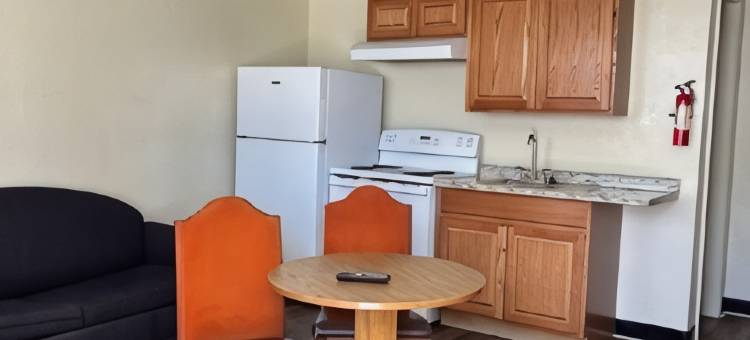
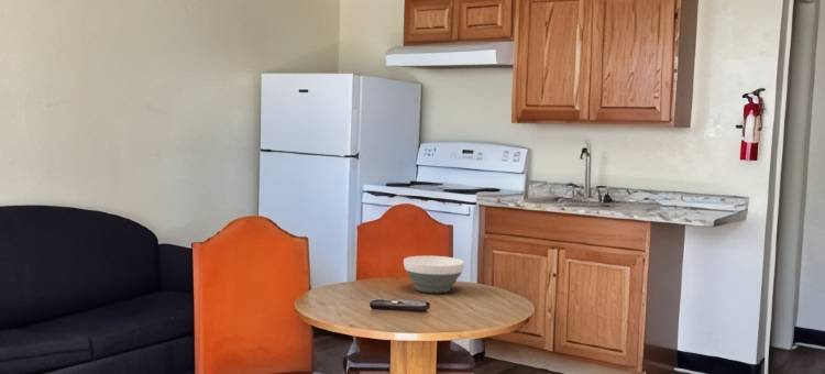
+ bowl (433, 275)
